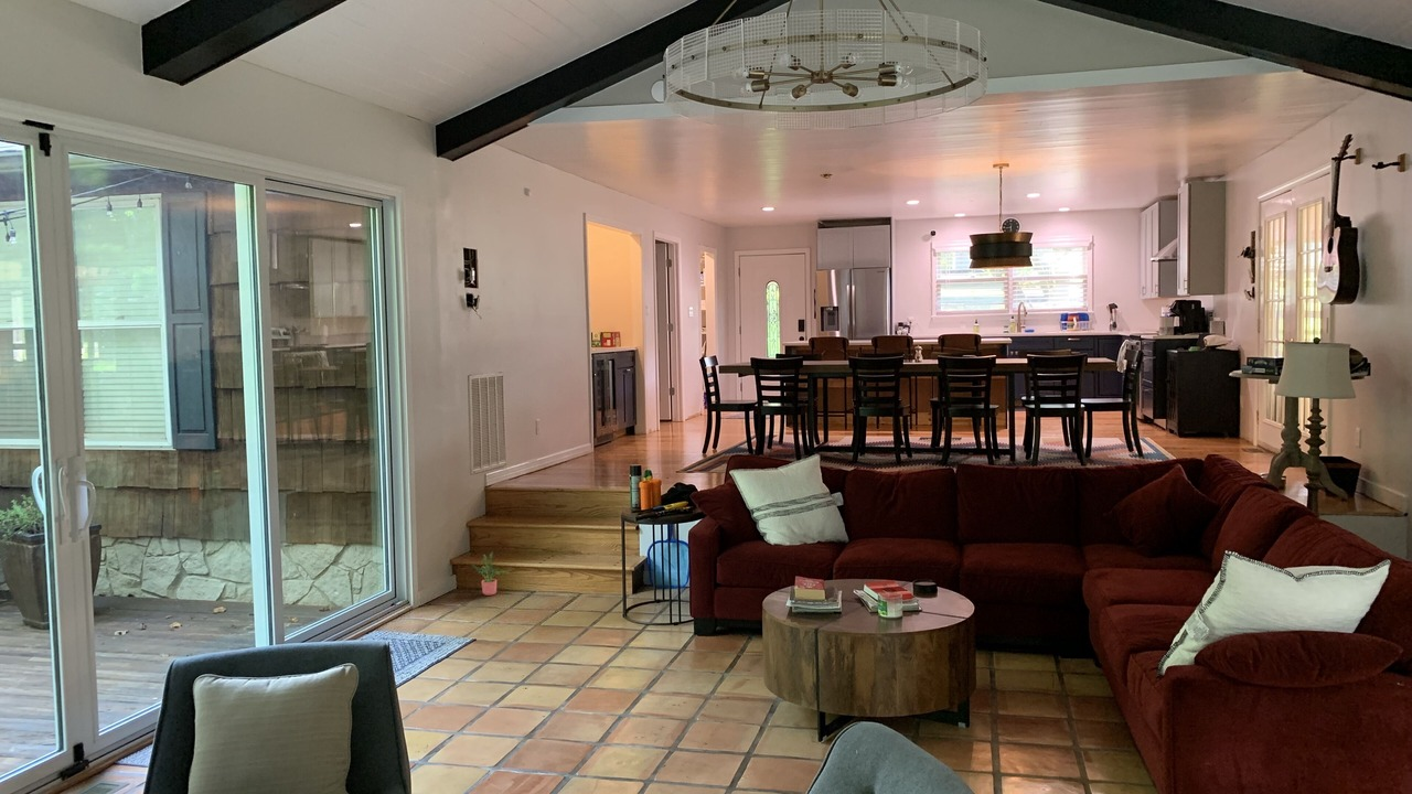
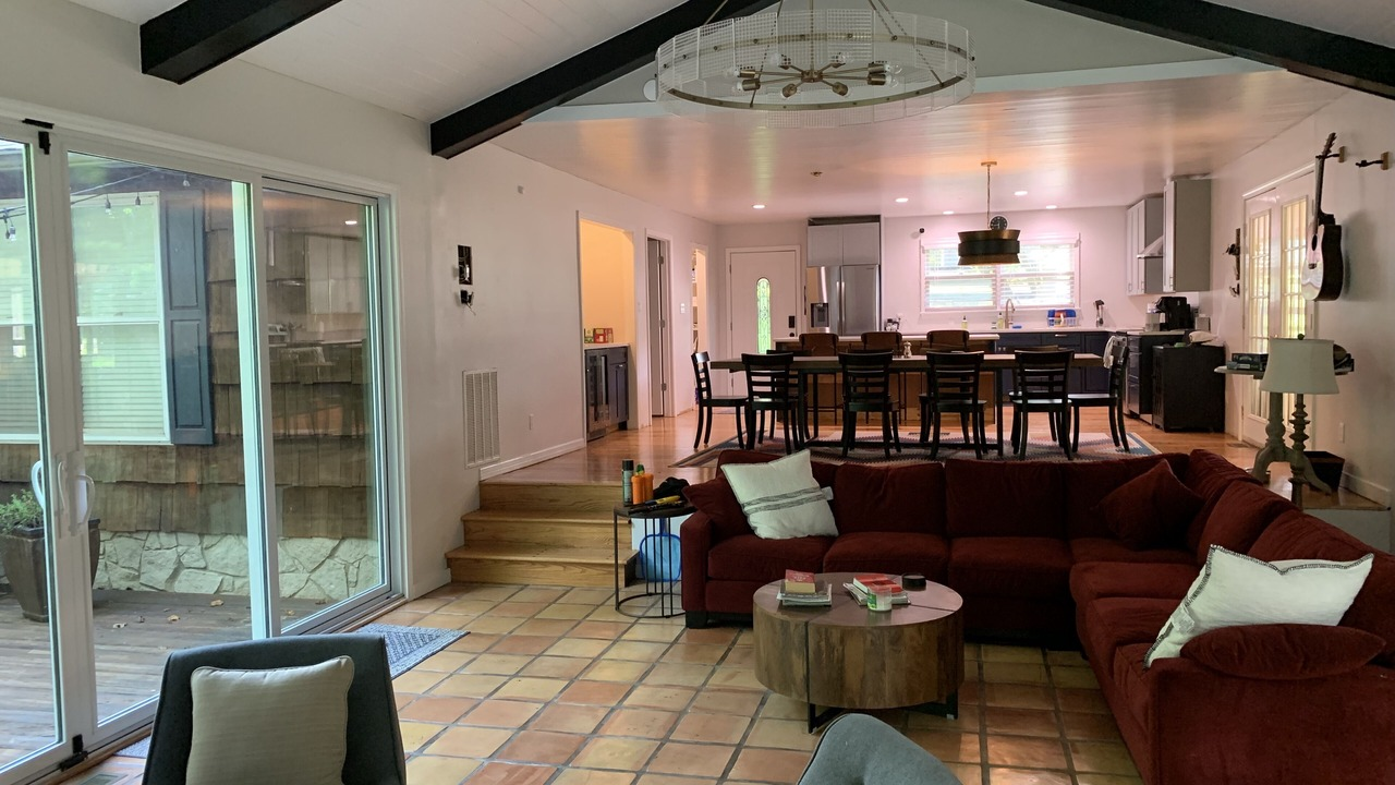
- potted plant (492, 573)
